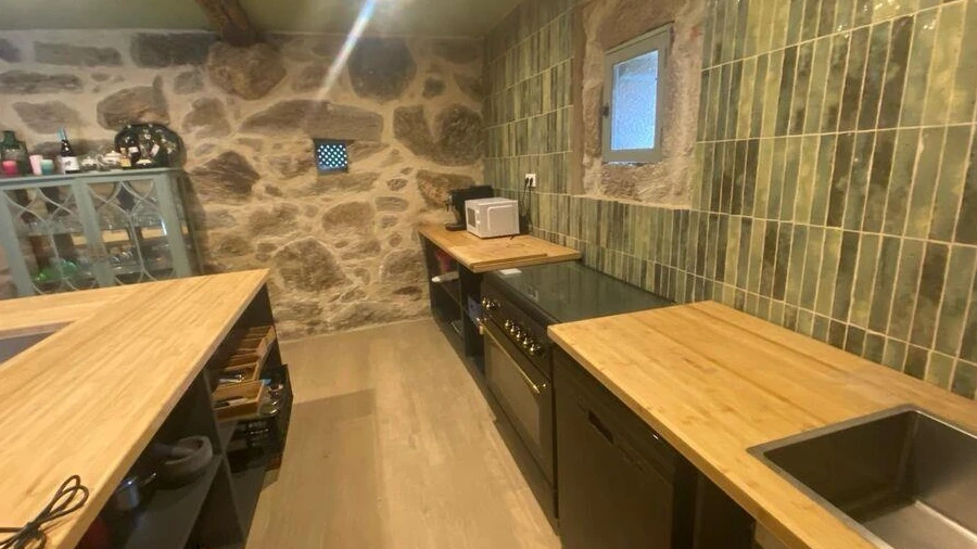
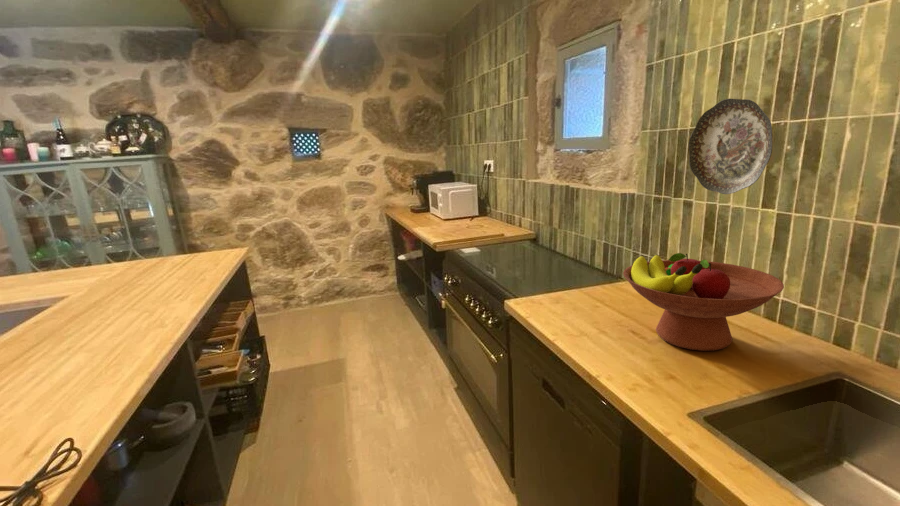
+ decorative plate (729, 147)
+ fruit bowl (695, 295)
